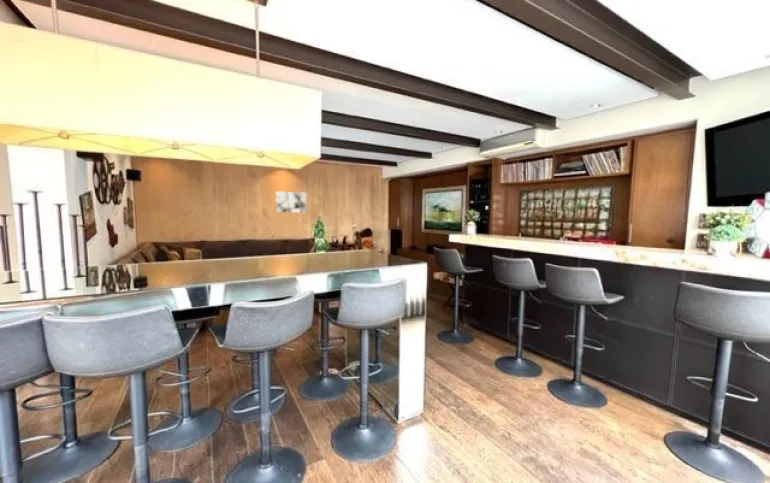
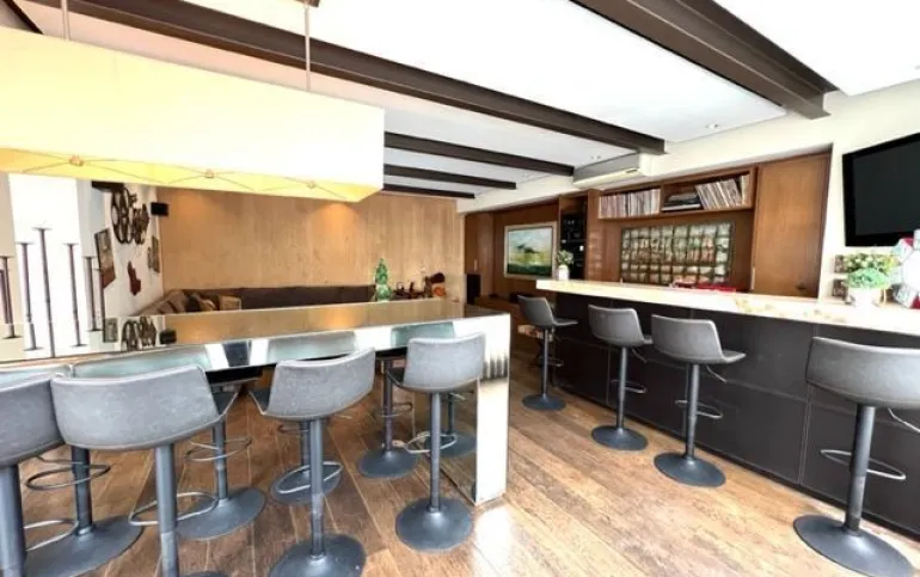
- wall art (291, 202)
